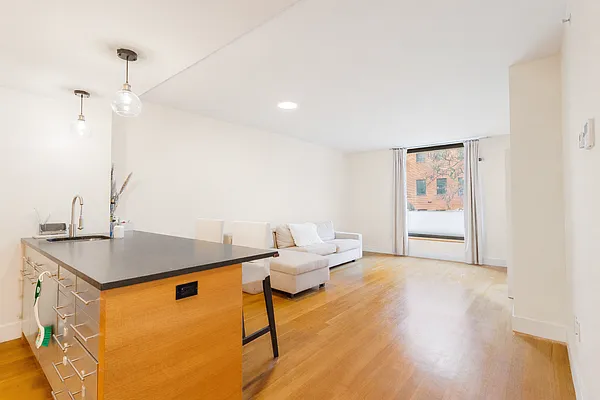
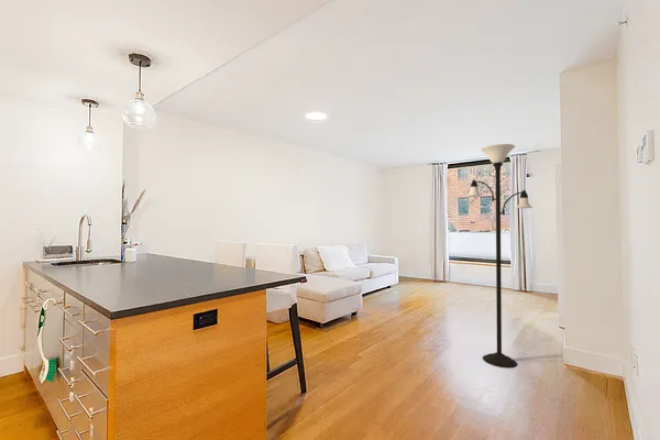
+ floor lamp (498, 253)
